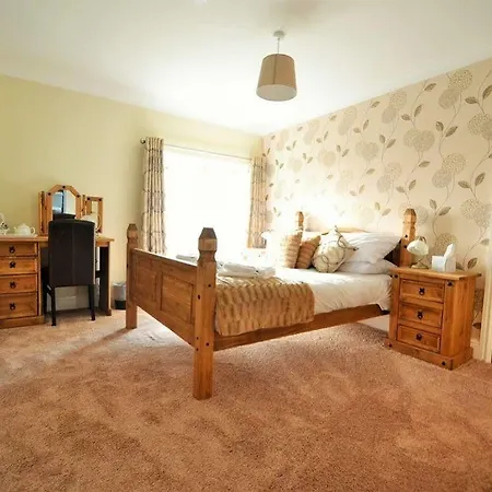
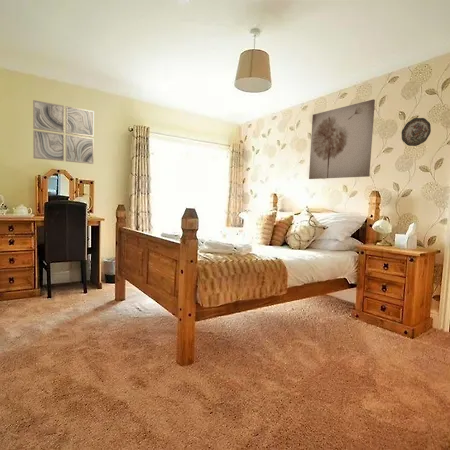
+ wall art (338, 143)
+ decorative plate (416, 132)
+ wall art (63, 134)
